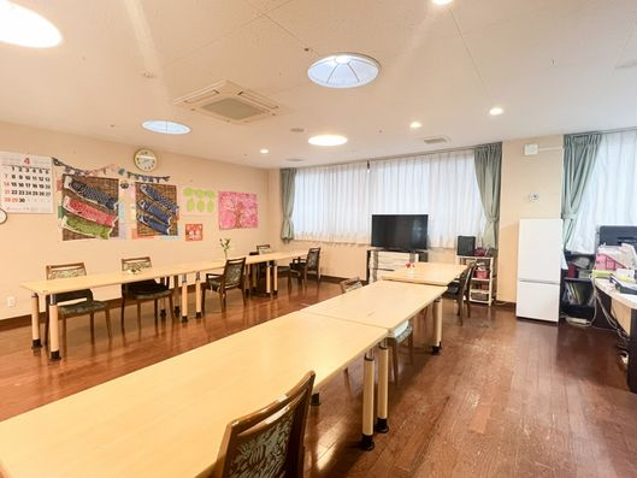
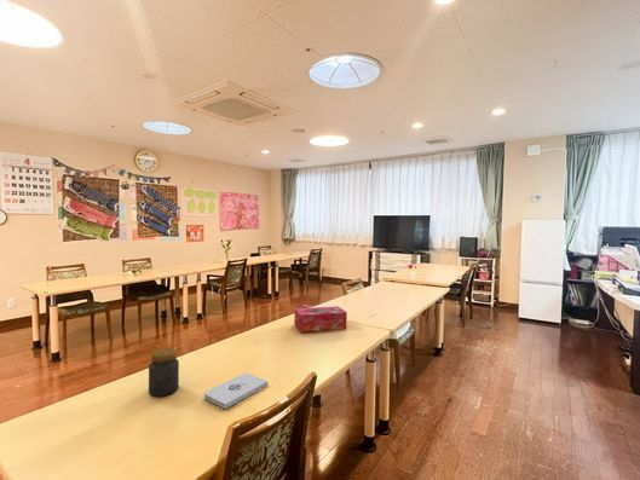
+ jar (163, 371)
+ notepad (236, 388)
+ tissue box (319, 318)
